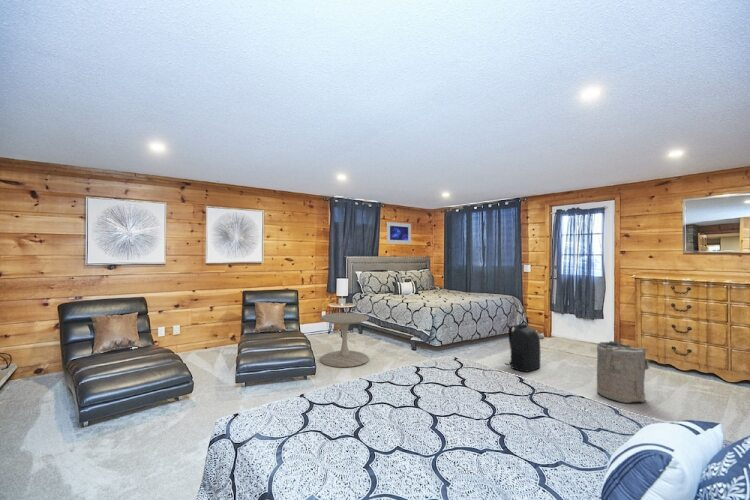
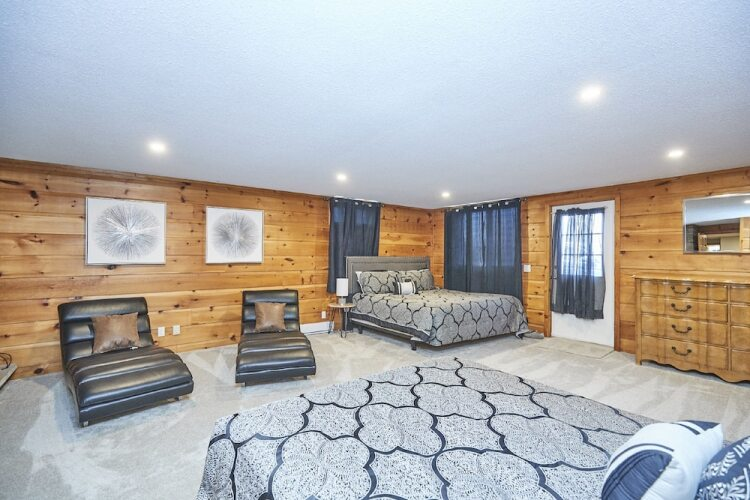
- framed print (399, 233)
- side table (344, 338)
- laundry hamper (622, 369)
- backpack (521, 344)
